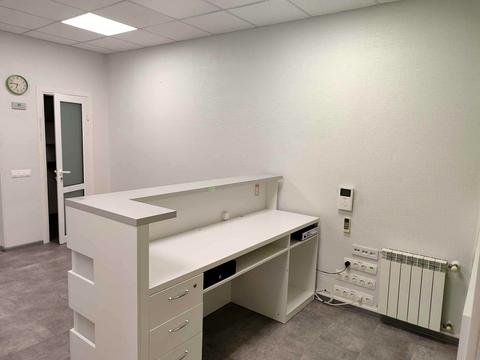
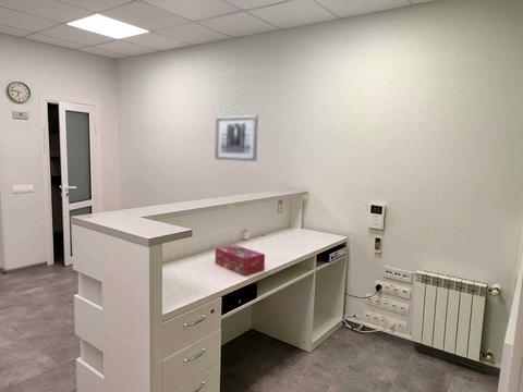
+ tissue box (239, 258)
+ wall art (235, 138)
